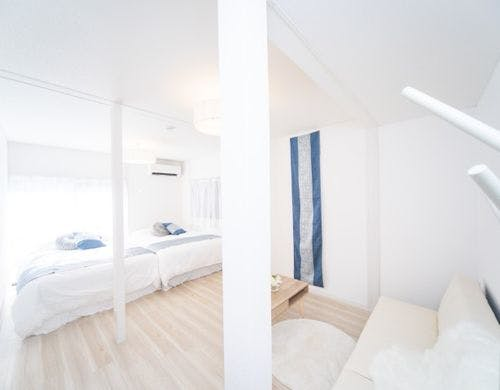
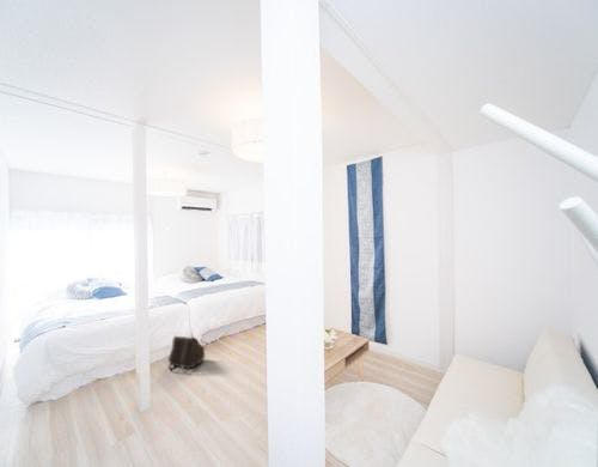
+ satchel (185, 350)
